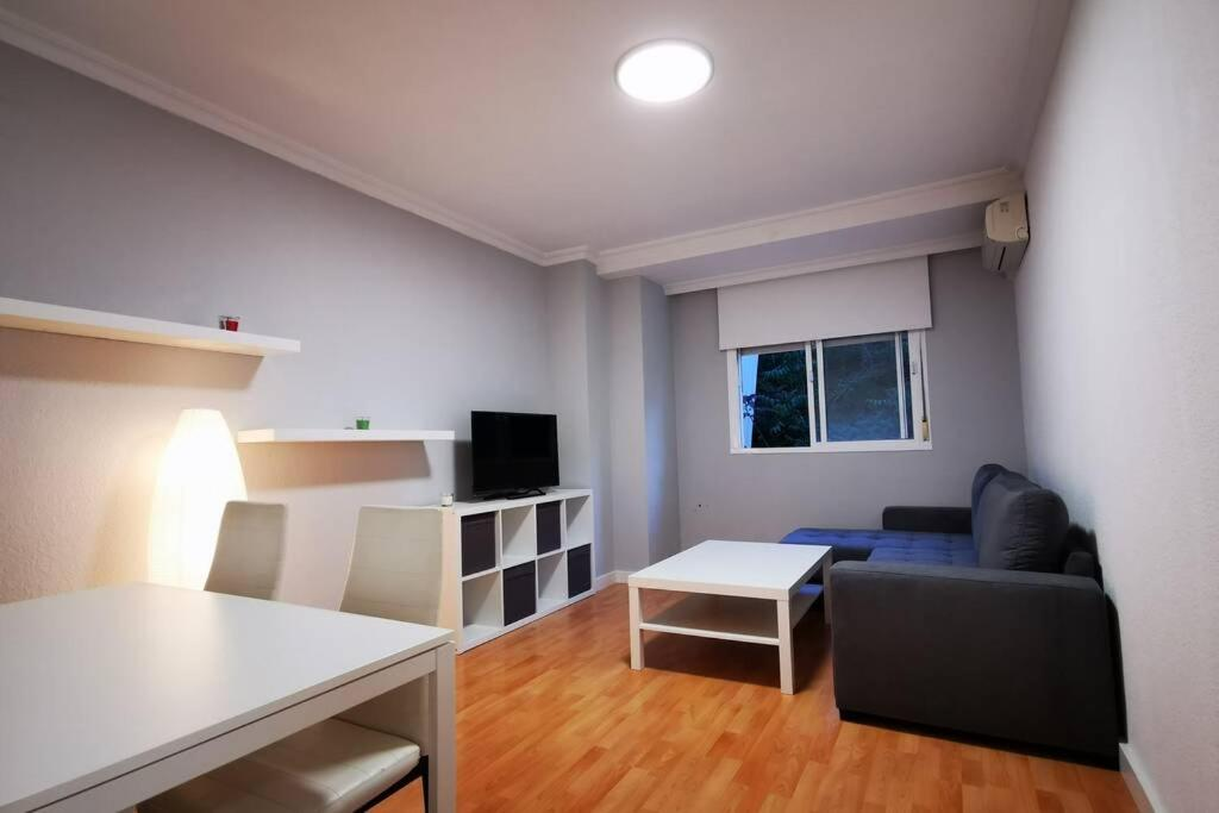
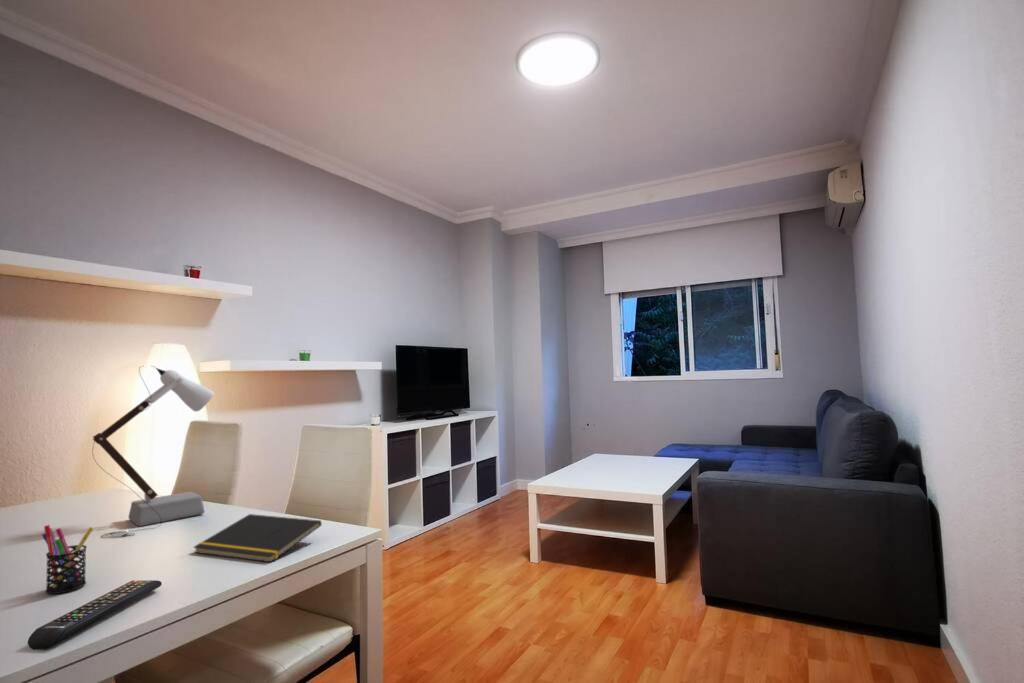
+ notepad (259, 535)
+ desk lamp (132, 418)
+ pen holder (63, 556)
+ remote control (102, 608)
